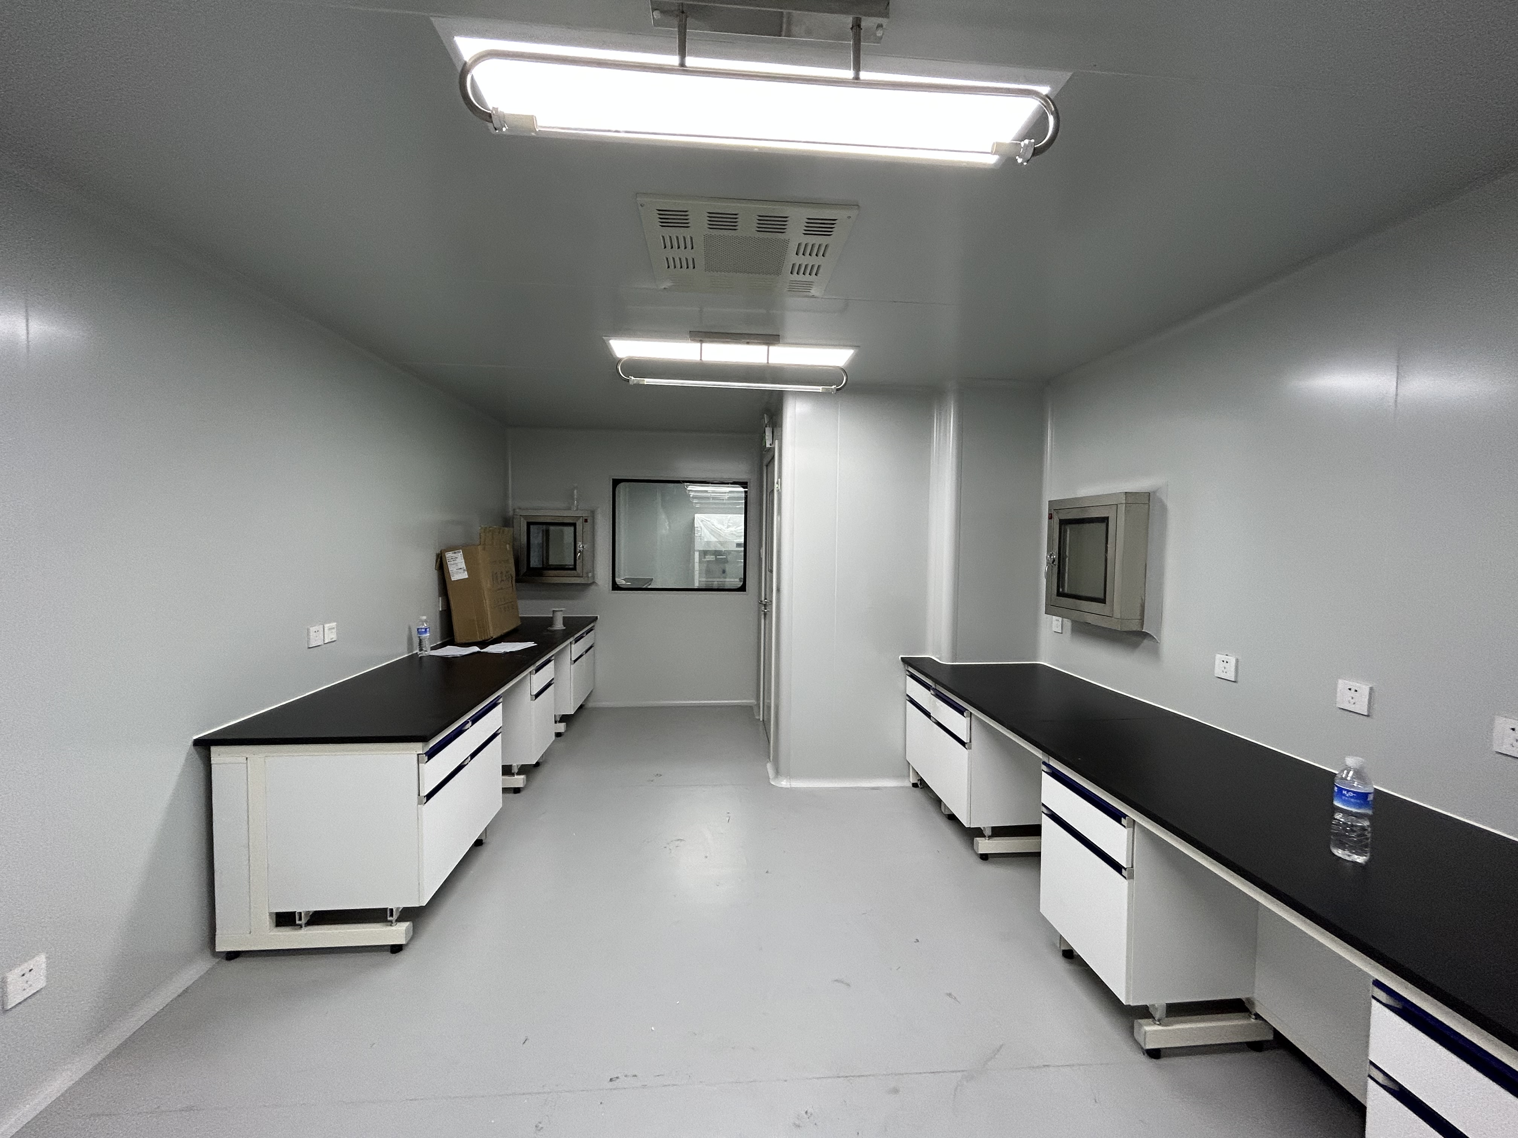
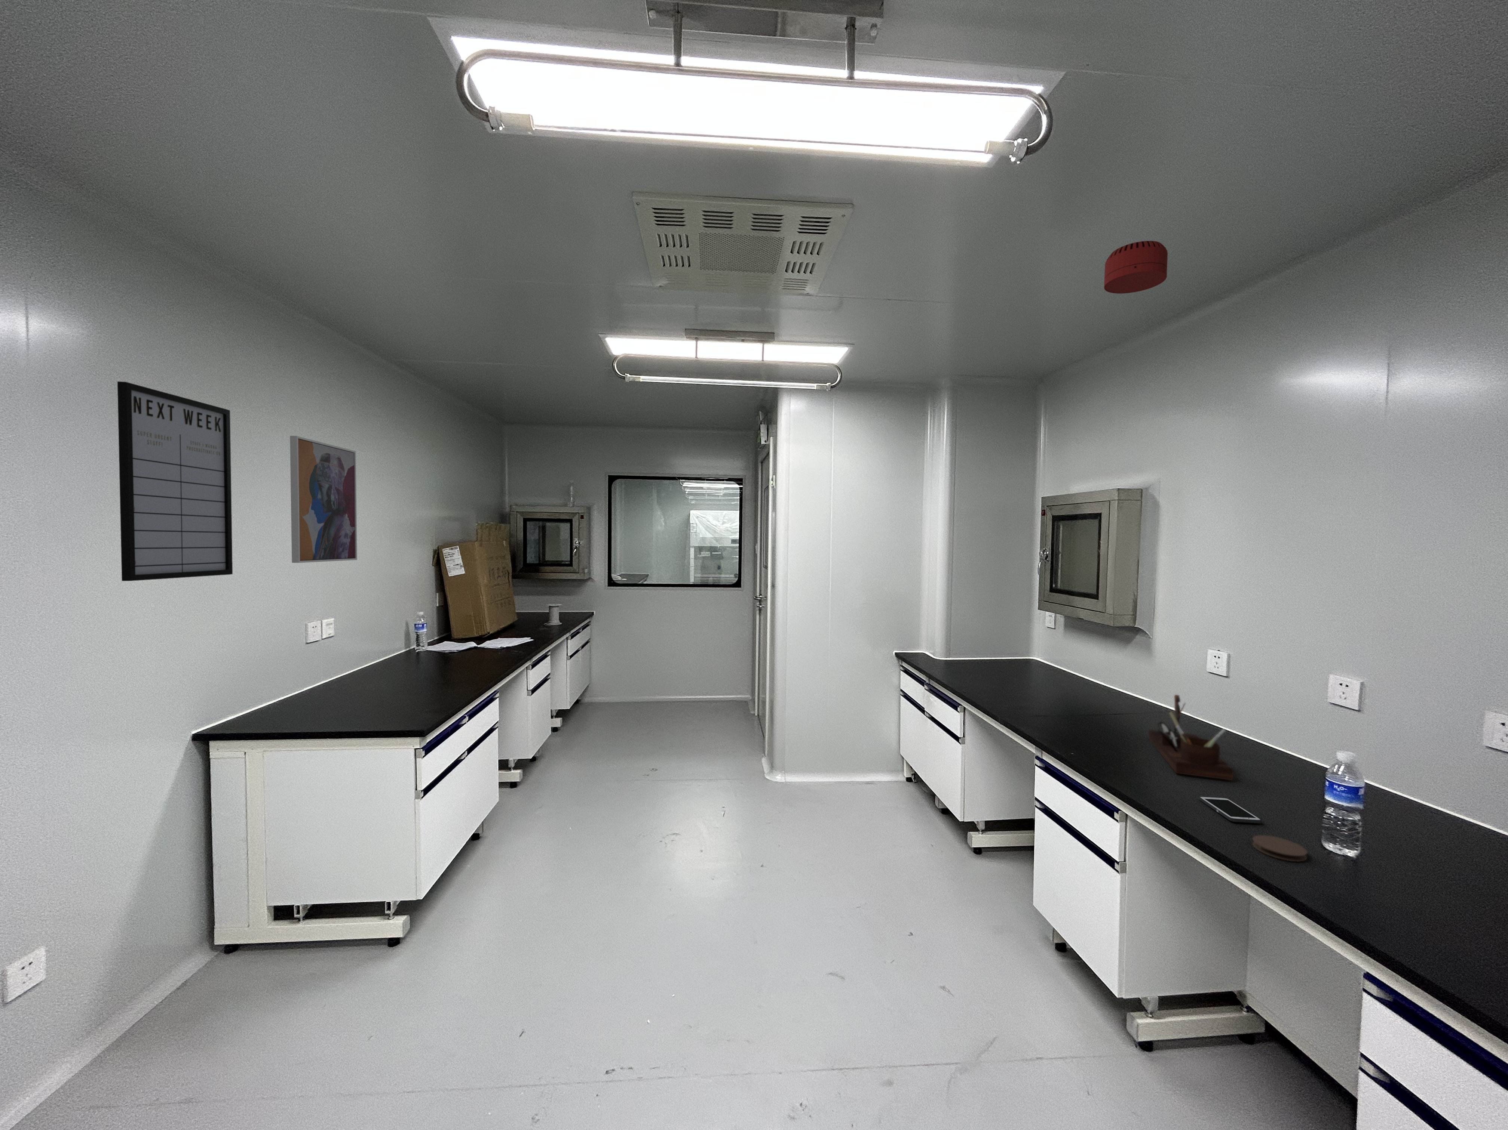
+ wall art (327, 502)
+ desk organizer (1187, 734)
+ coaster (1279, 848)
+ cell phone (1229, 810)
+ writing board (180, 488)
+ smoke detector (1135, 266)
